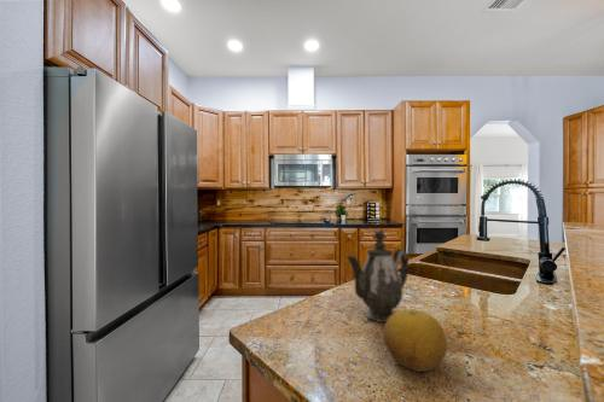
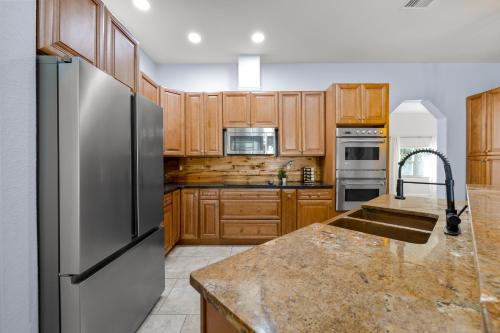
- teapot (378, 273)
- fruit (413, 338)
